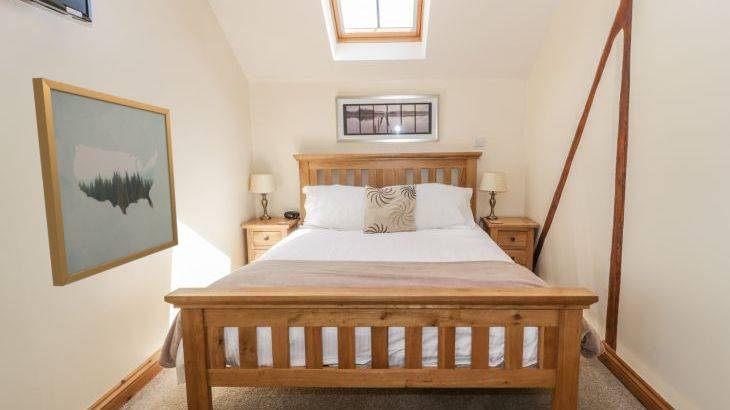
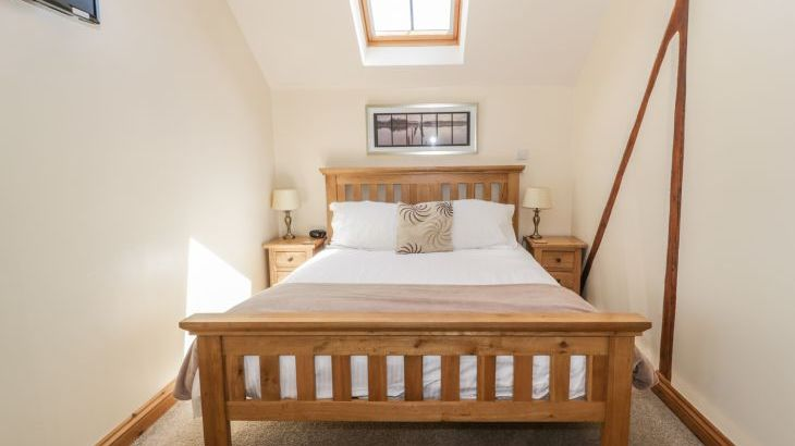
- wall art (122, 180)
